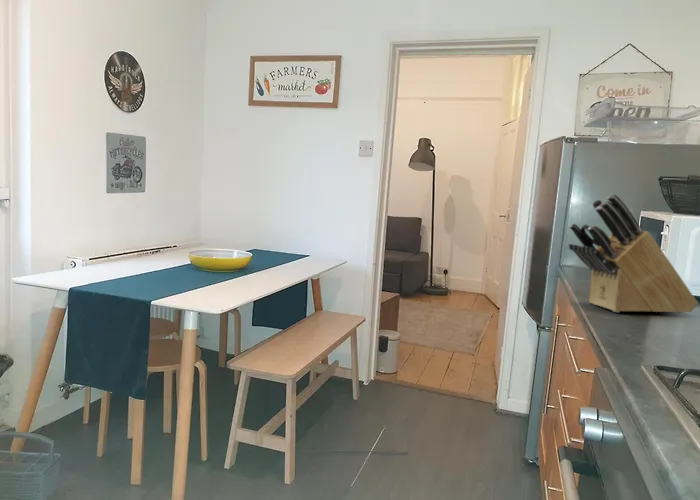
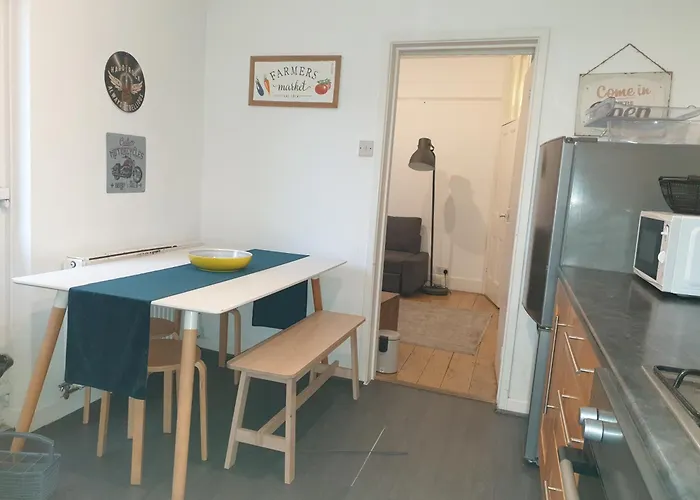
- knife block (634, 253)
